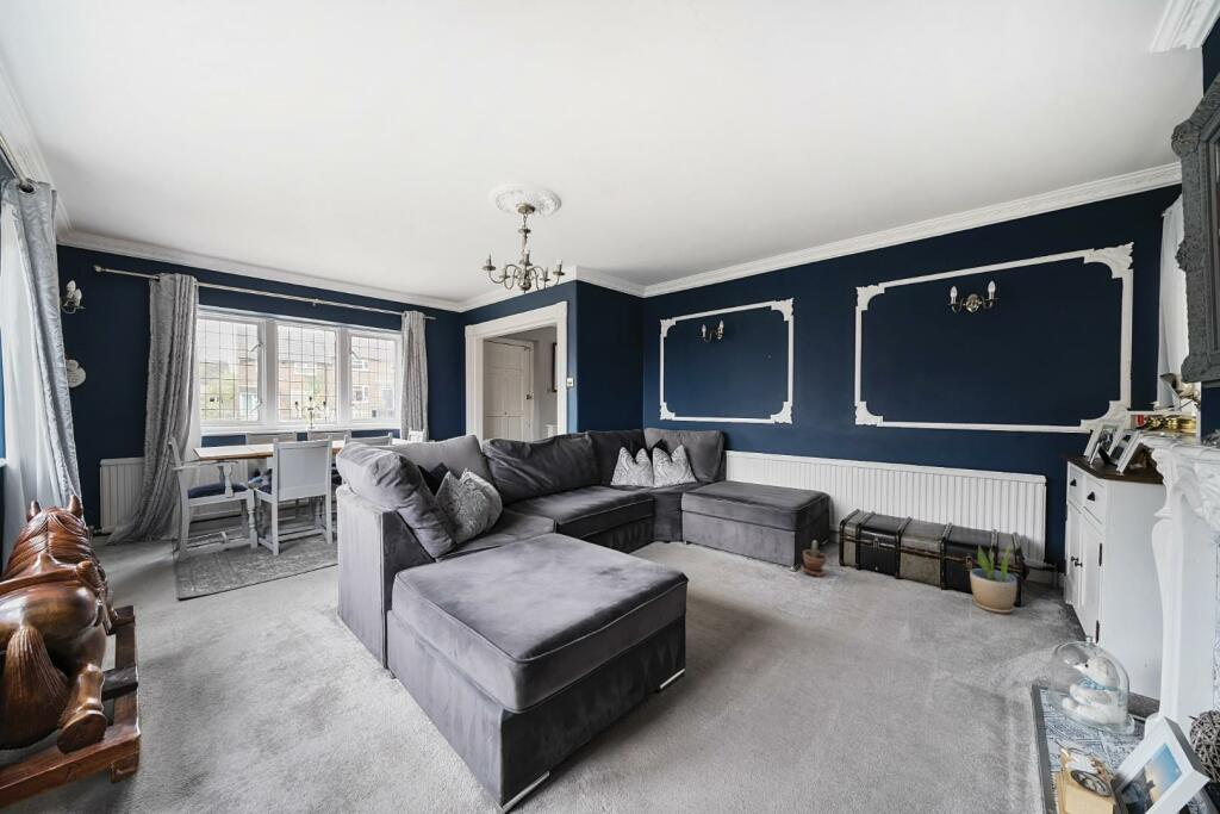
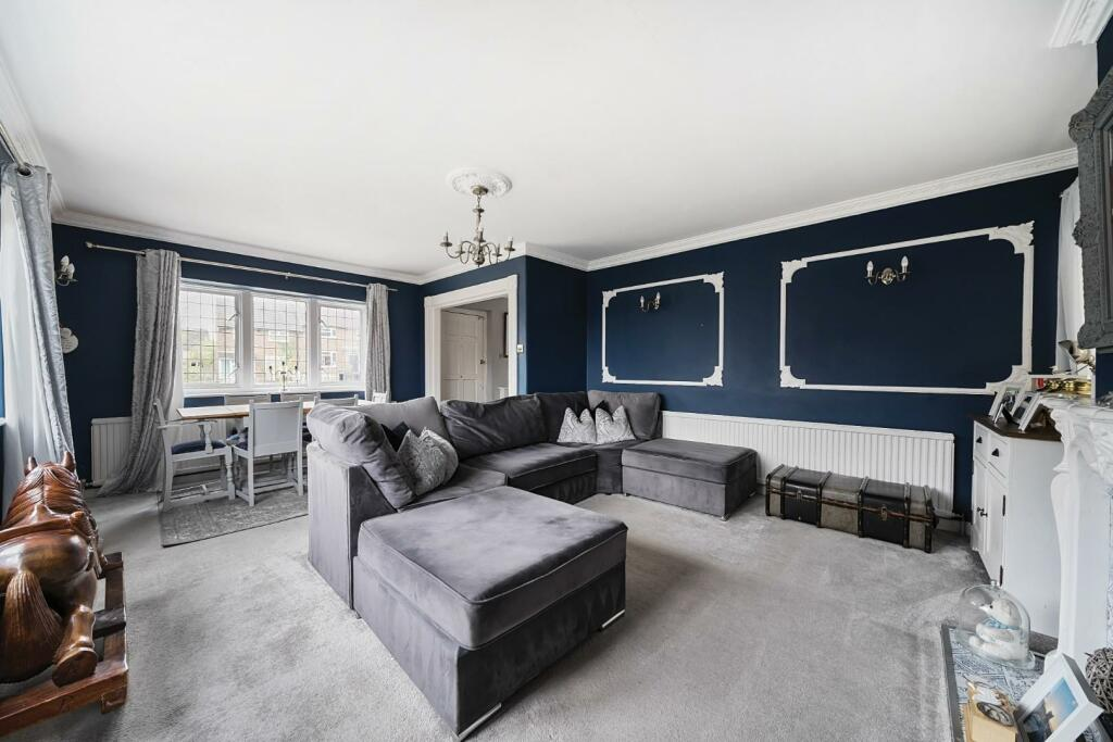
- potted plant (992, 573)
- potted plant (814, 555)
